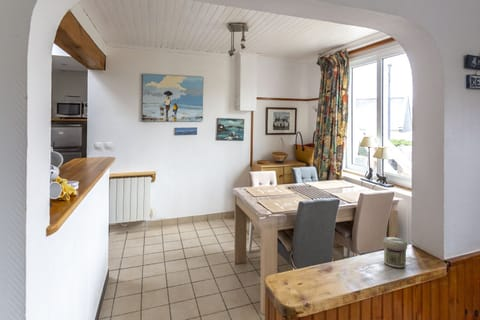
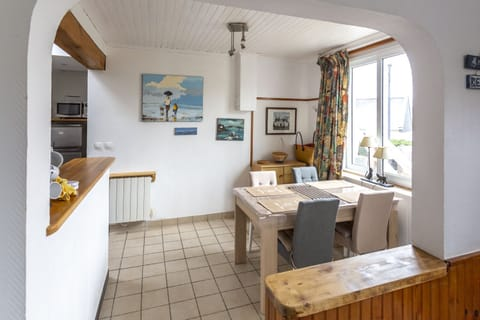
- jar (394, 251)
